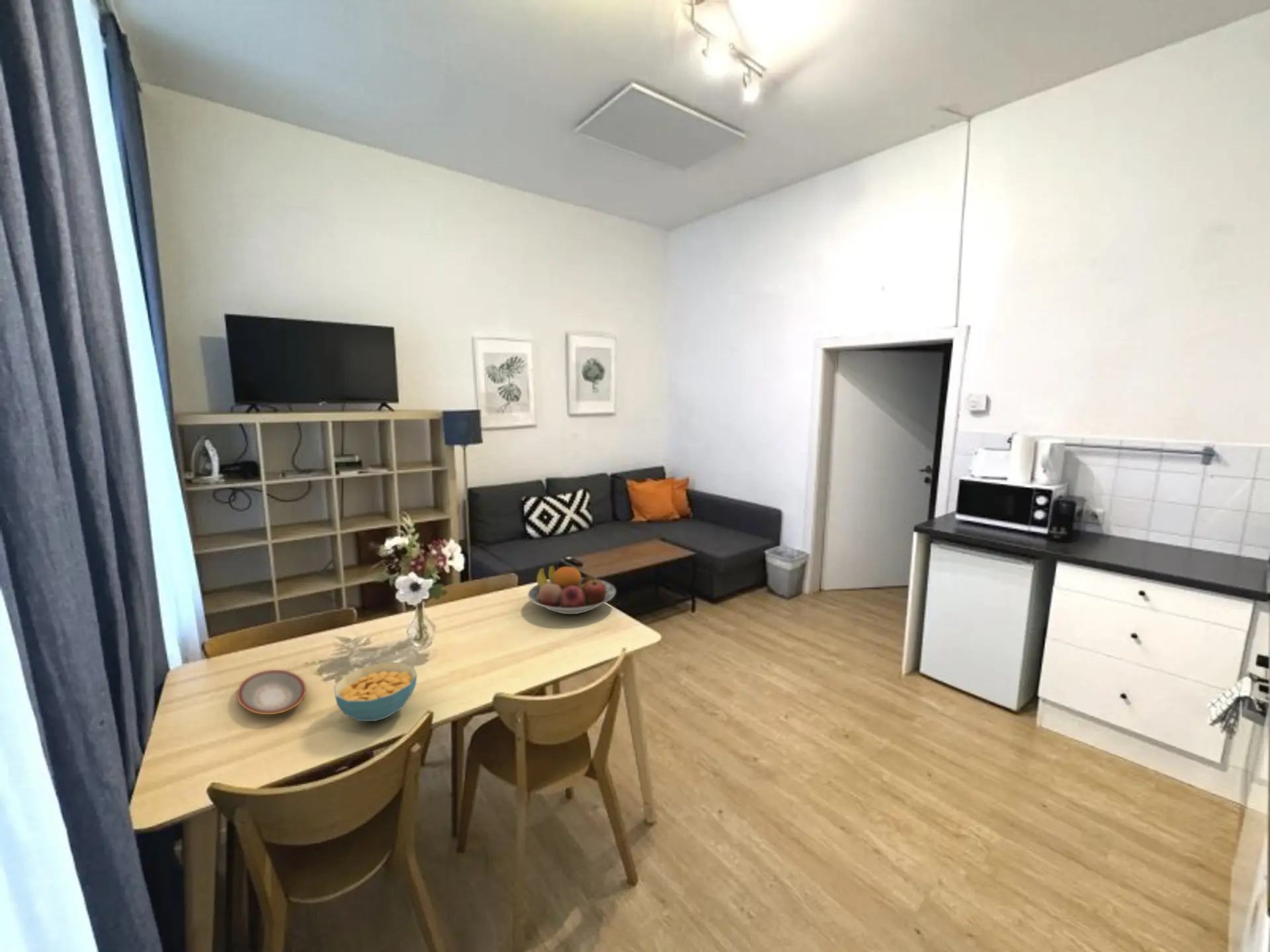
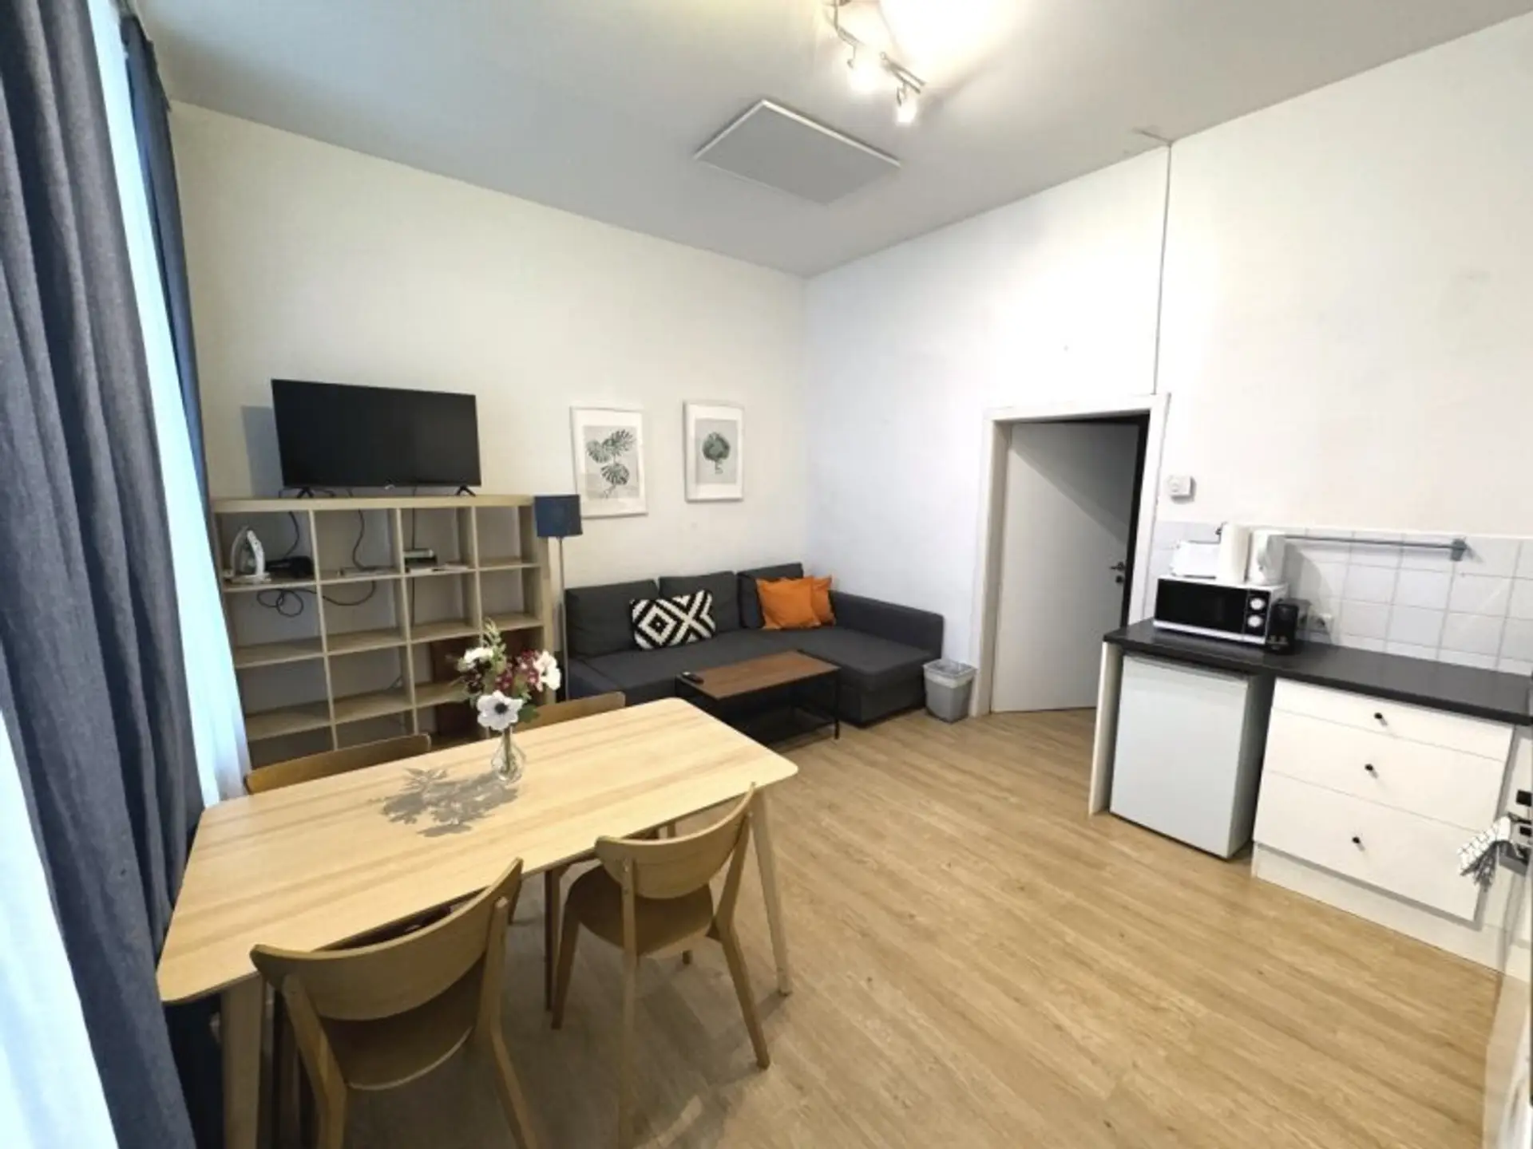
- fruit bowl (572, 588)
- plate (272, 694)
- cereal bowl (377, 697)
